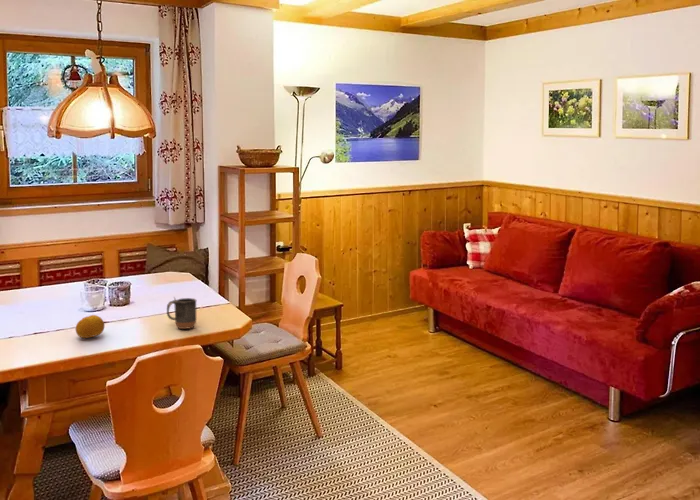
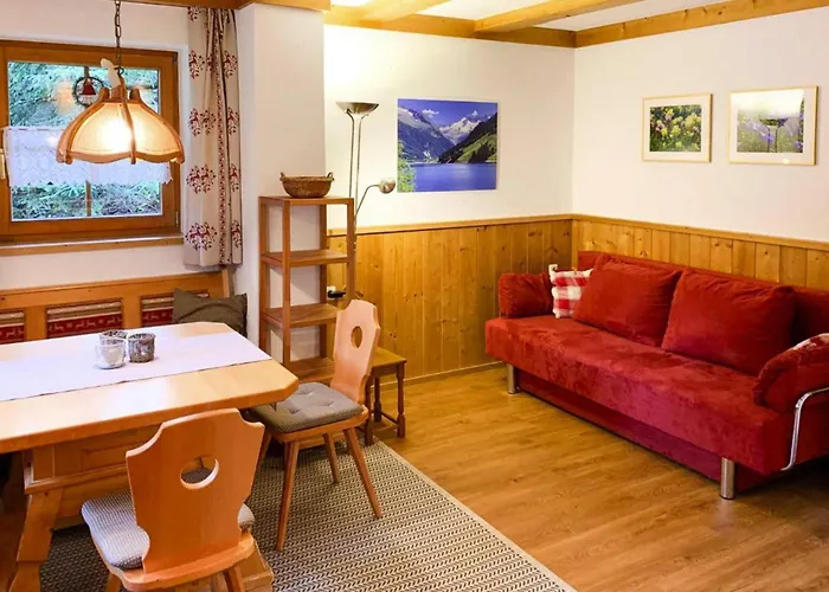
- mug (182, 311)
- fruit (90, 326)
